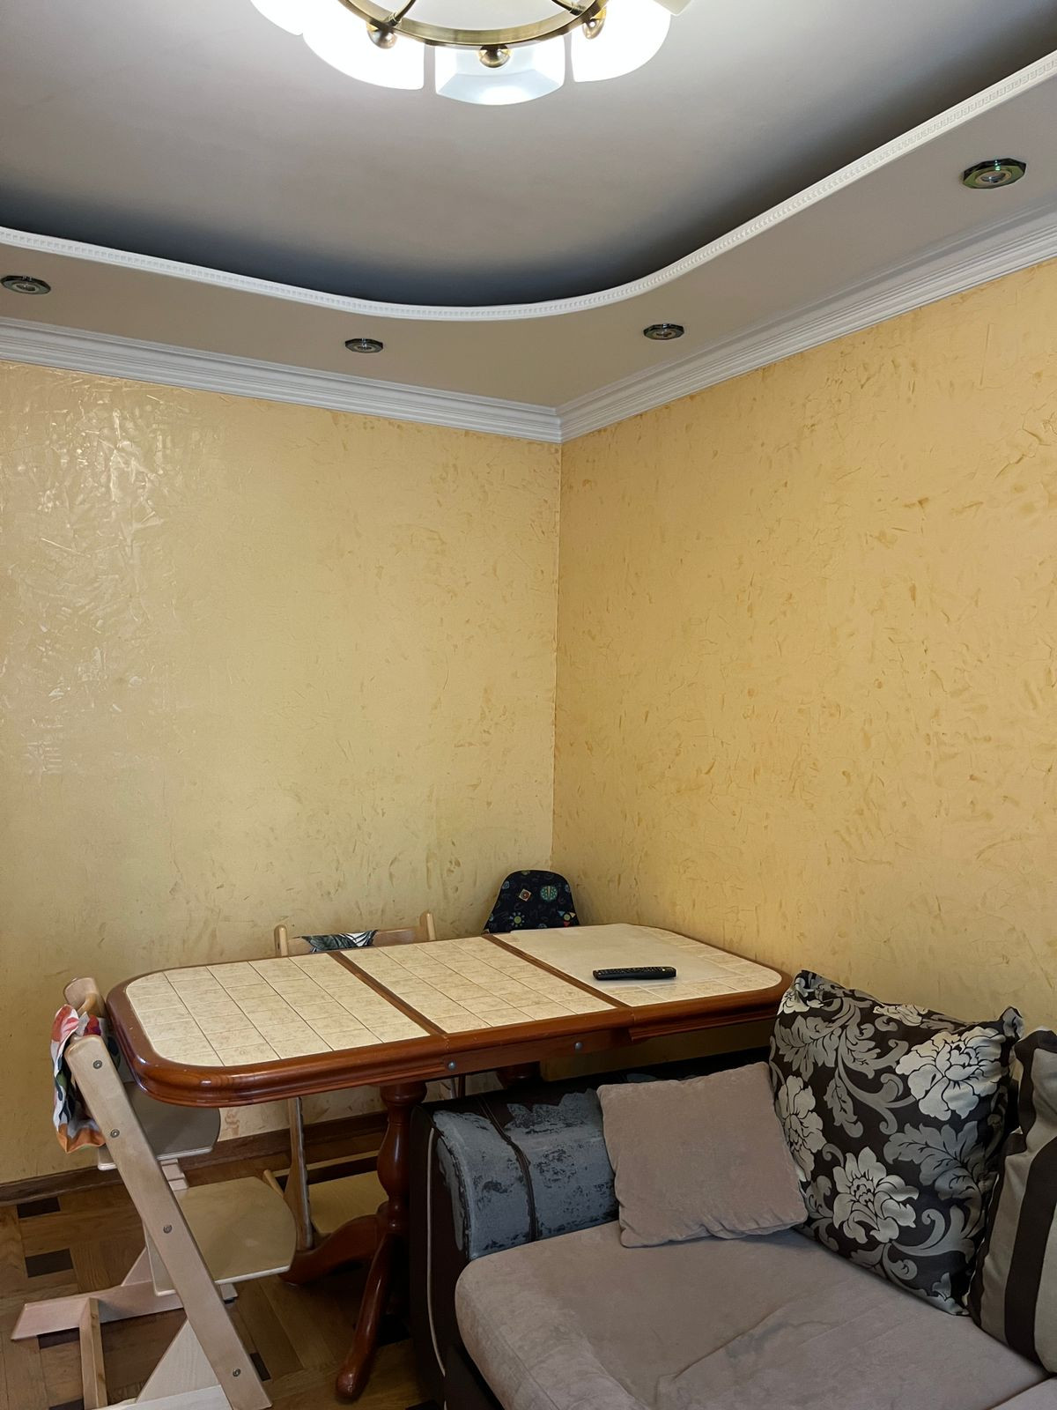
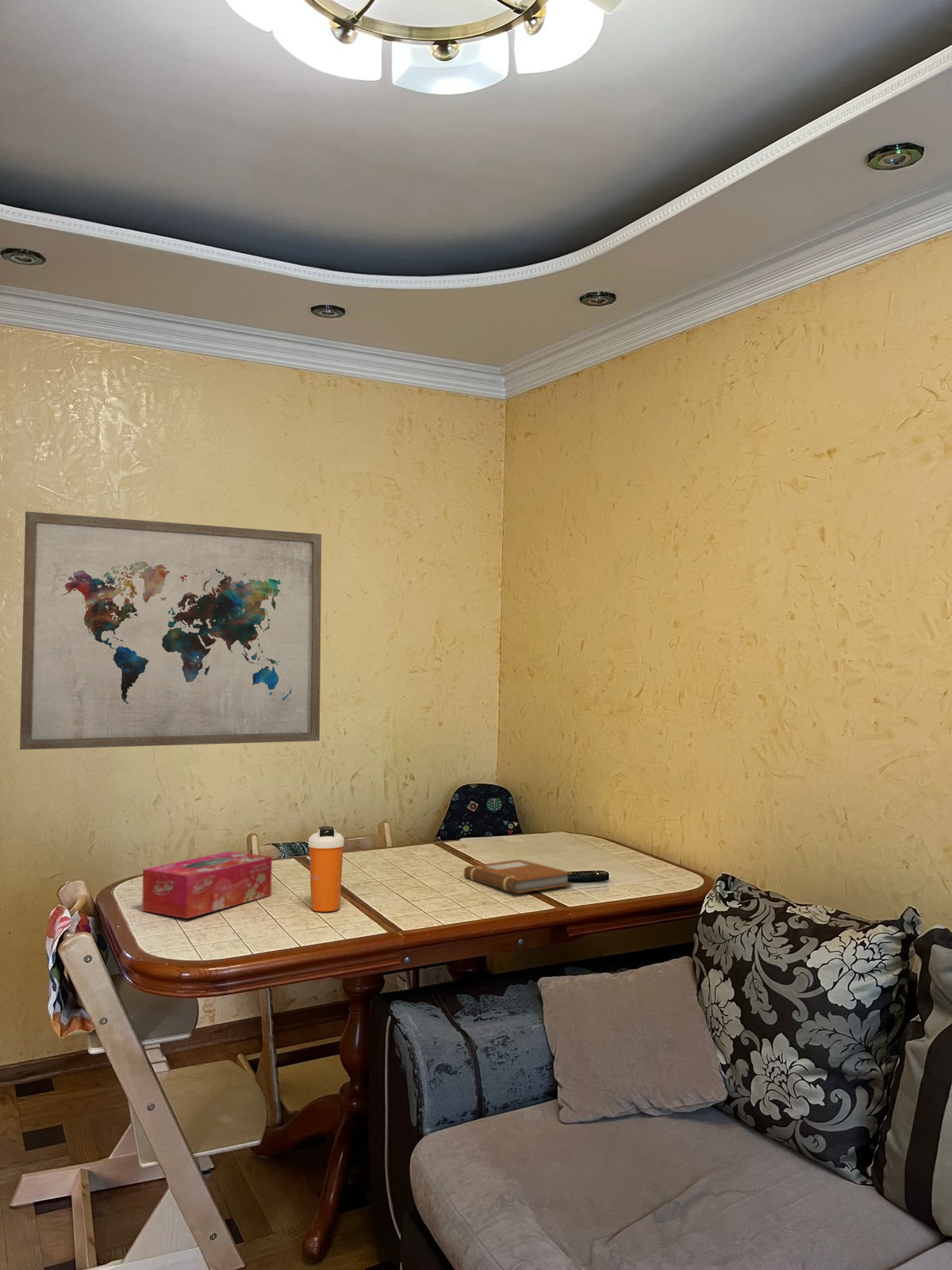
+ wall art (182, 633)
+ notebook (515, 875)
+ tissue box (209, 883)
+ shaker bottle (325, 868)
